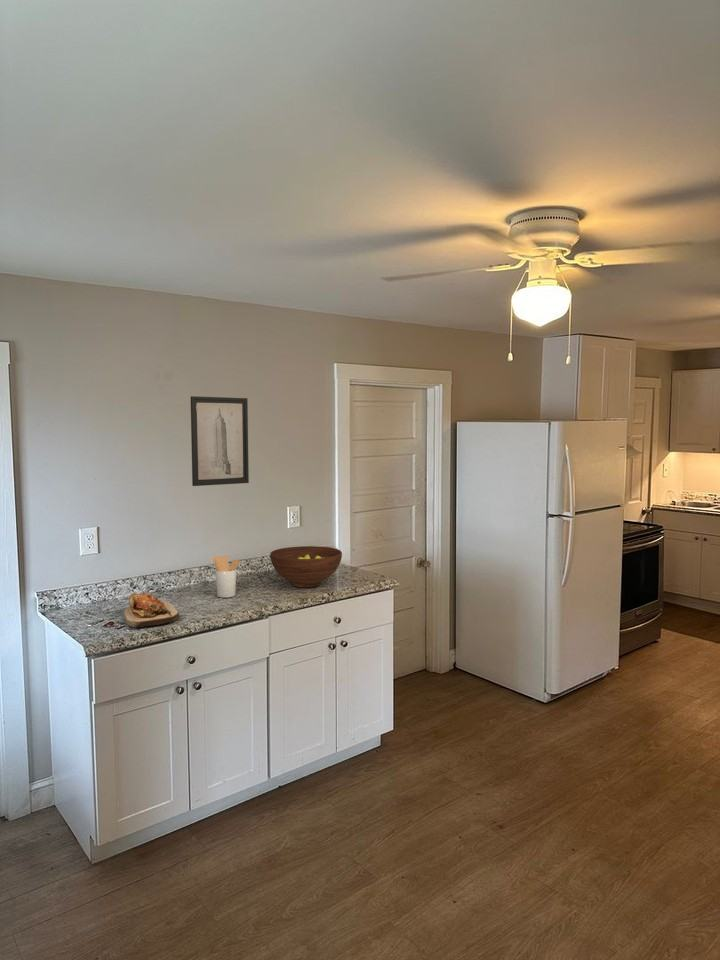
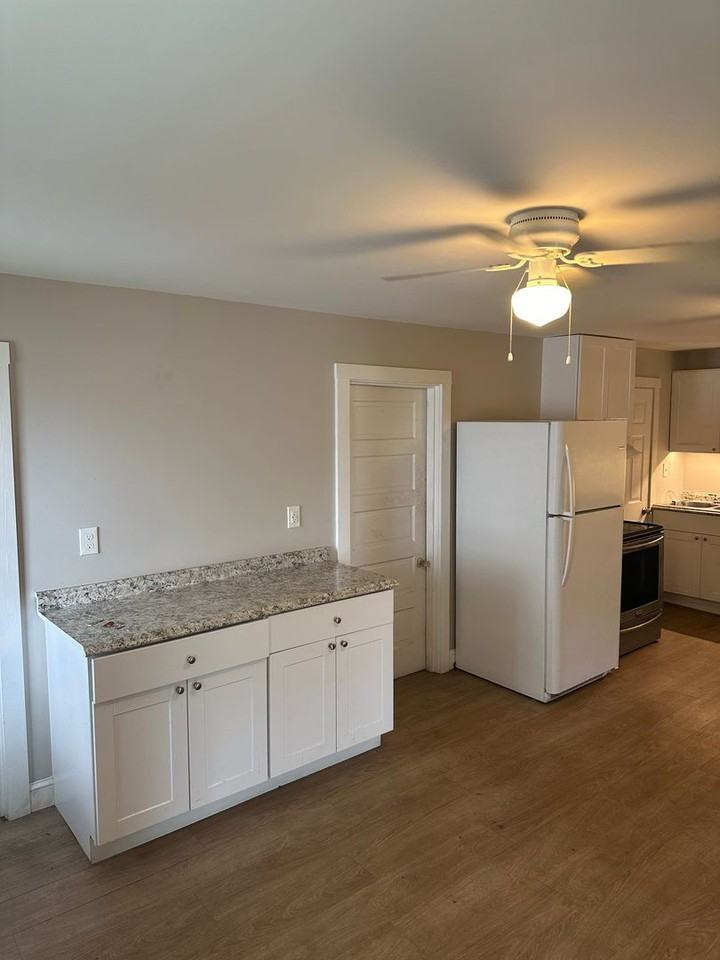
- utensil holder (224, 575)
- cutting board (143, 602)
- wall art (220, 441)
- fruit bowl (306, 568)
